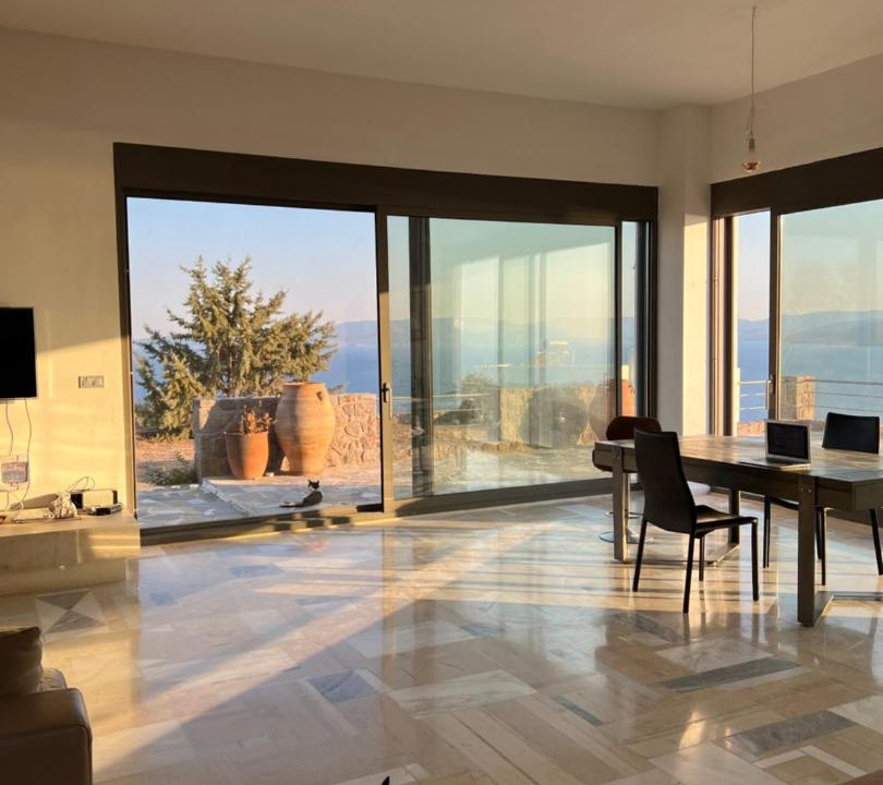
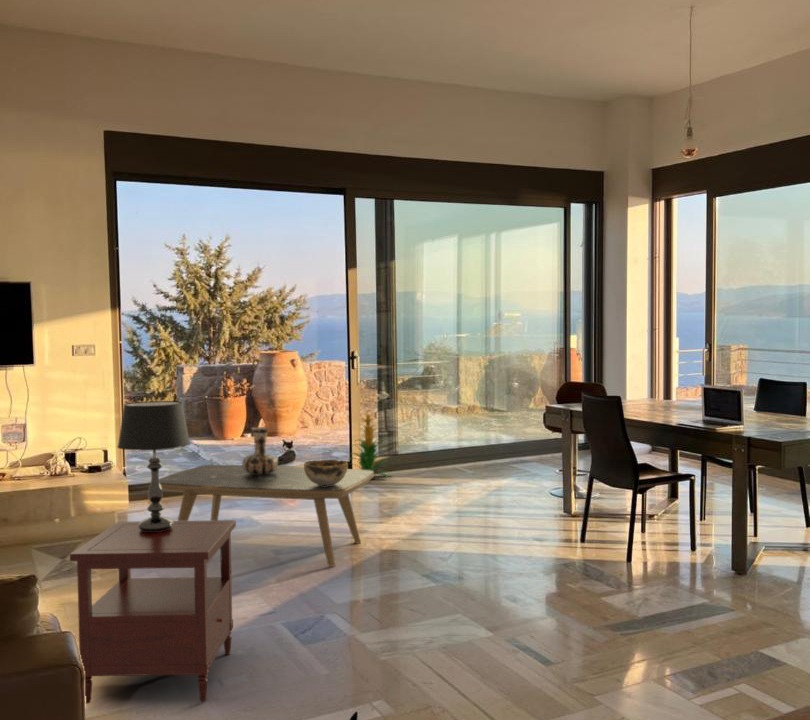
+ coffee table (266, 497)
+ side table (160, 606)
+ decorative bowl (326, 473)
+ indoor plant (368, 442)
+ decorative vase (260, 450)
+ table lamp (154, 465)
